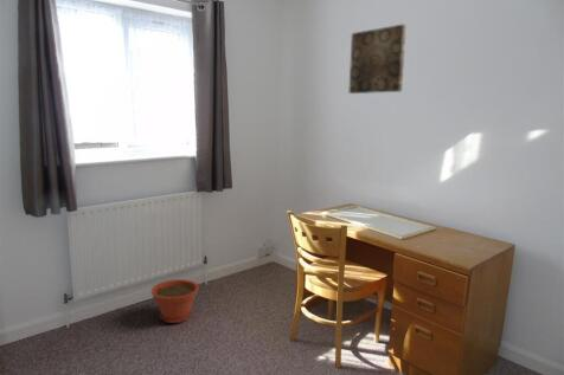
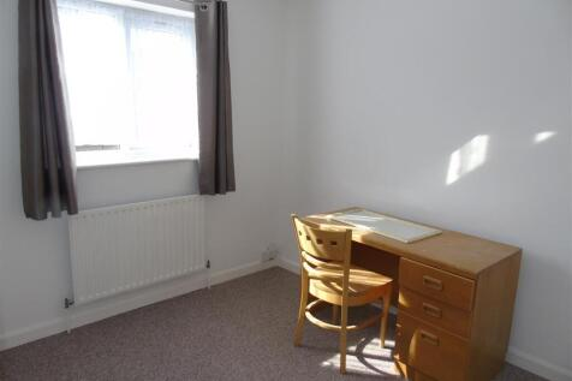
- plant pot (175, 303)
- wall art (376, 60)
